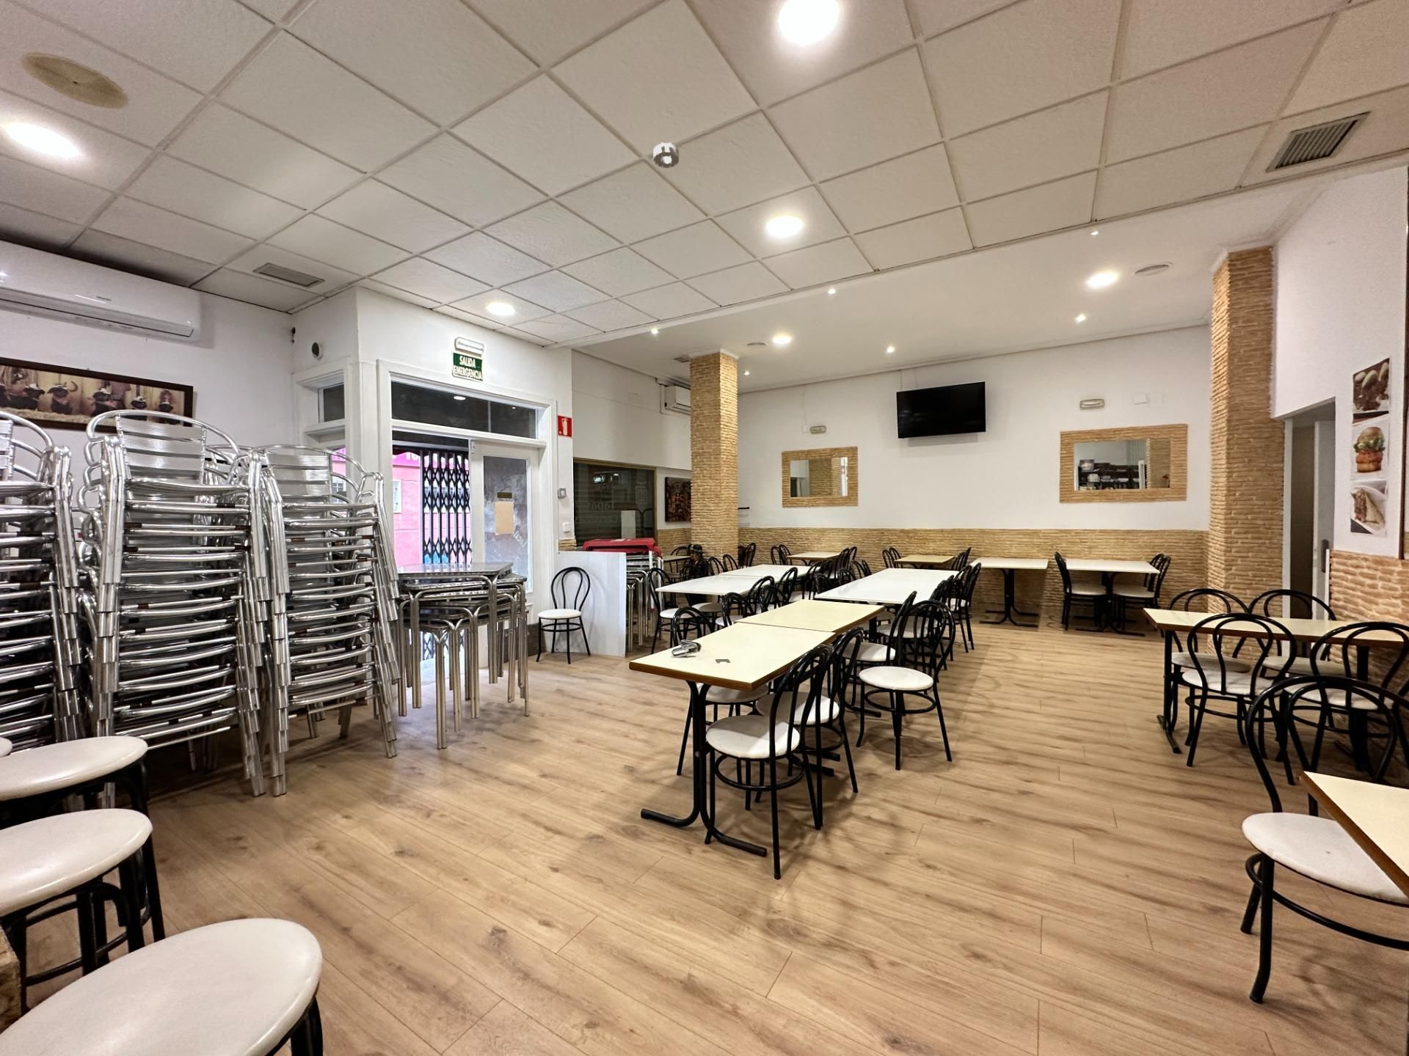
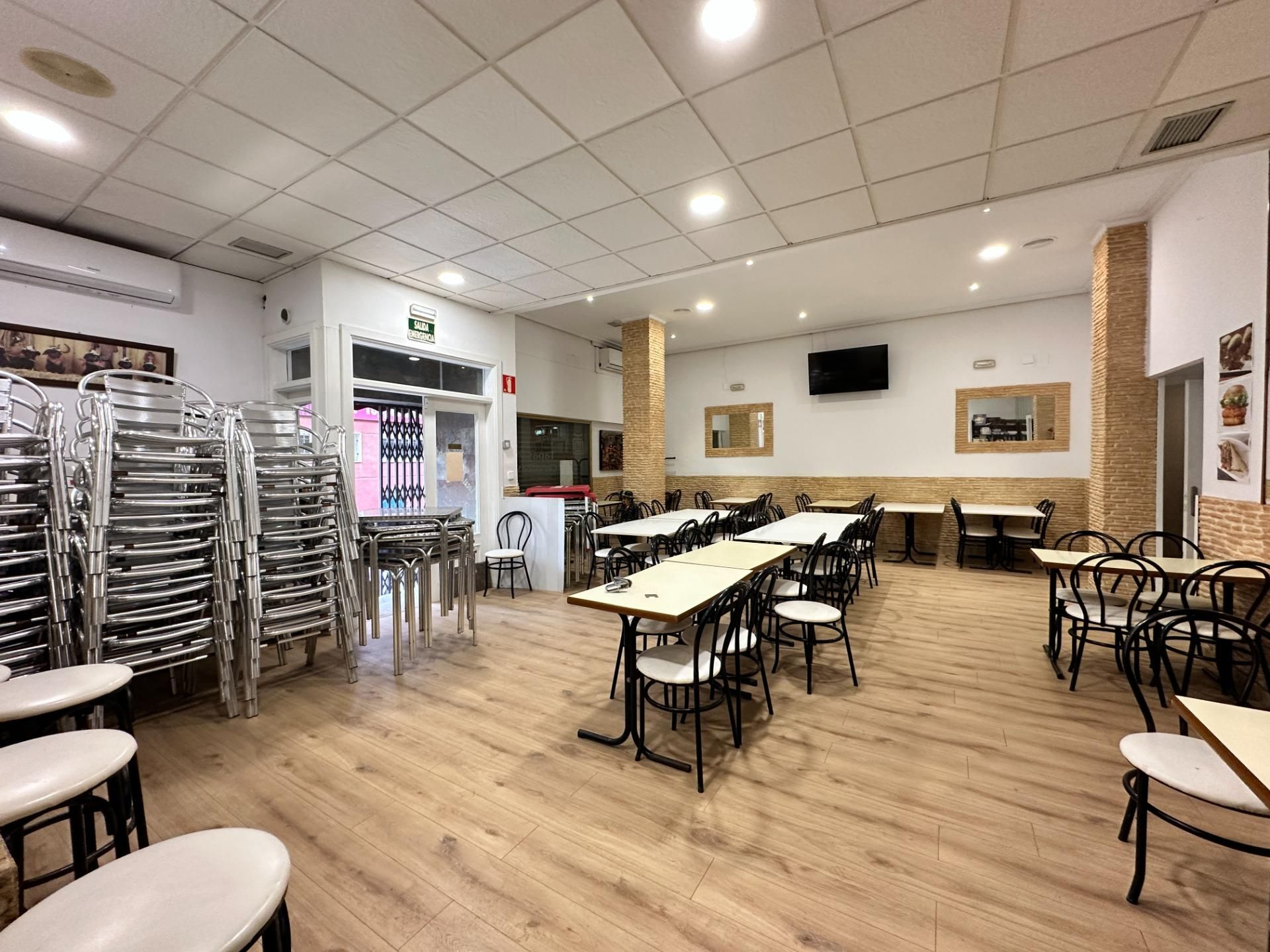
- smoke detector (666, 154)
